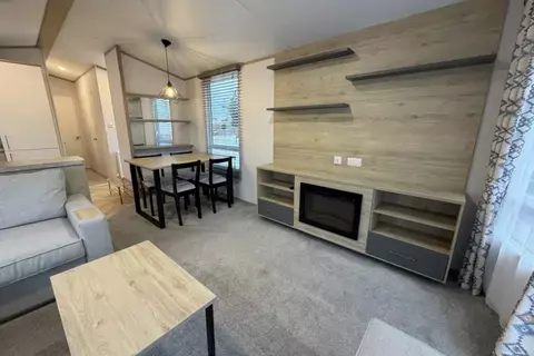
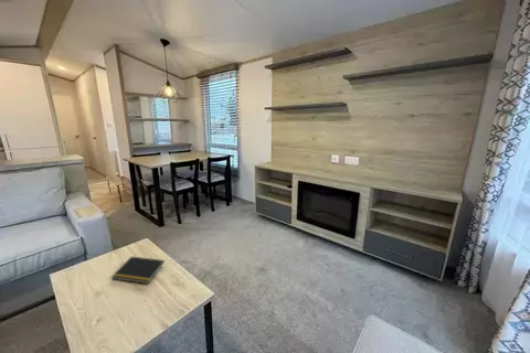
+ notepad (139, 269)
